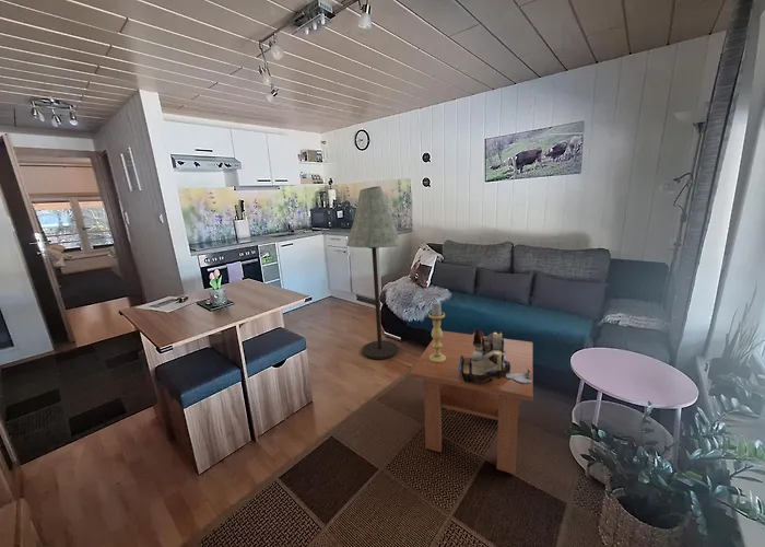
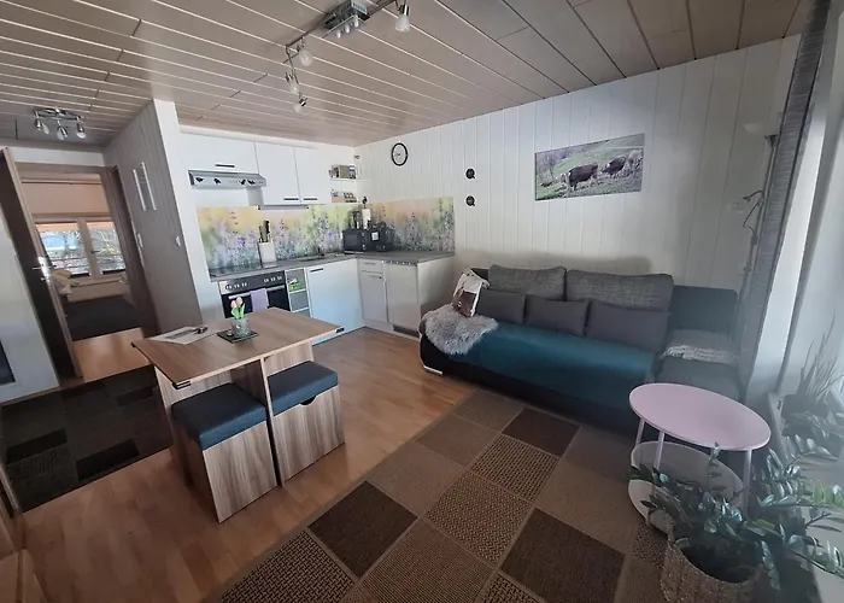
- candle holder (436, 329)
- ruined building (494, 356)
- coffee table (474, 395)
- floor lamp (375, 272)
